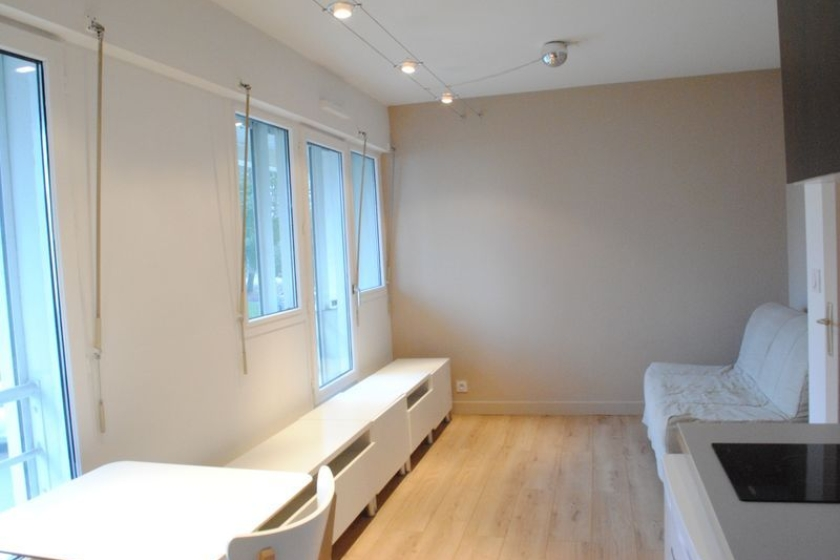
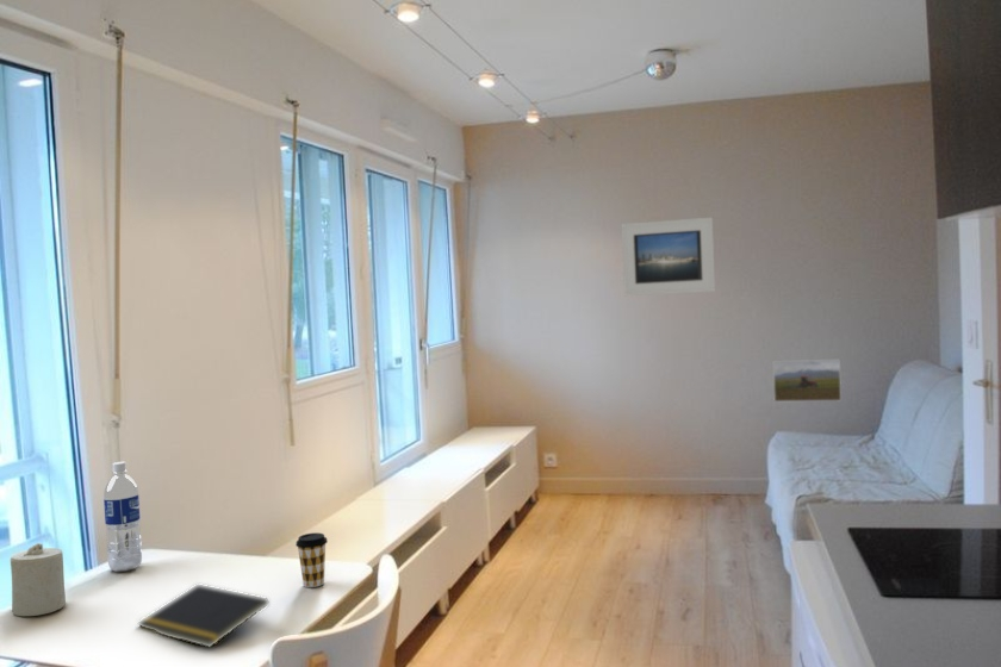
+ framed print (806, 380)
+ notepad (203, 613)
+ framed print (667, 257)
+ water bottle (122, 515)
+ coffee cup (312, 560)
+ candle (36, 575)
